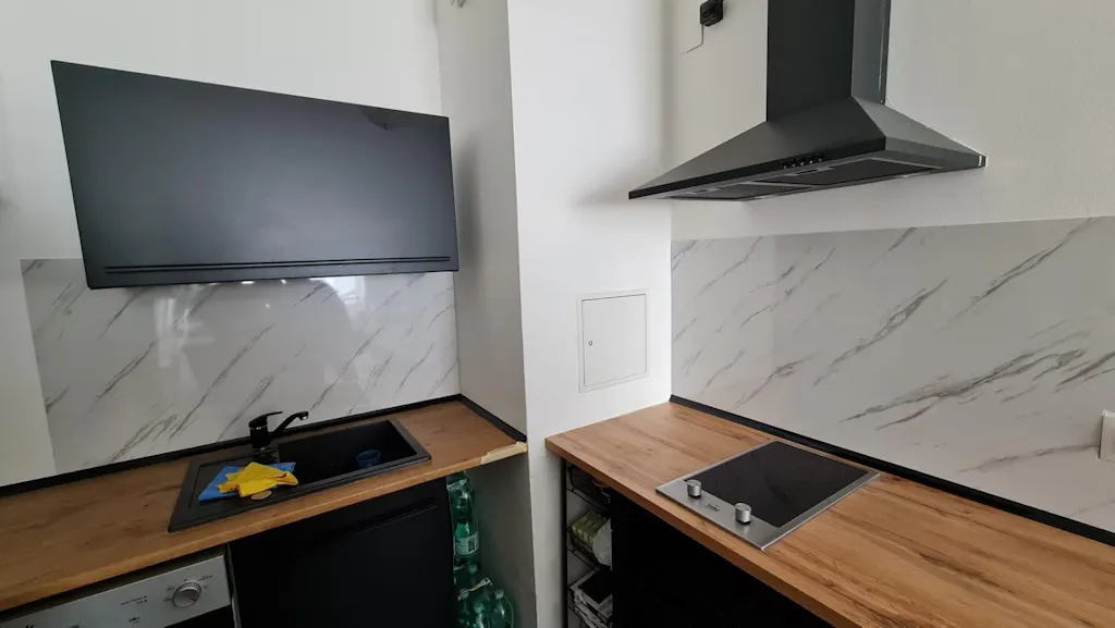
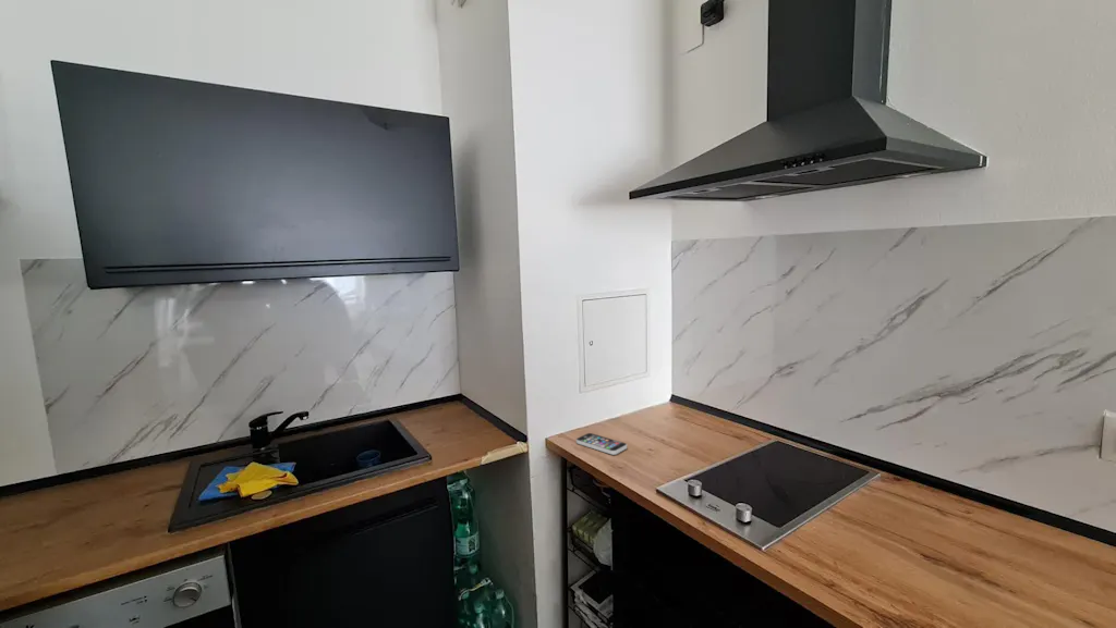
+ smartphone (601, 443)
